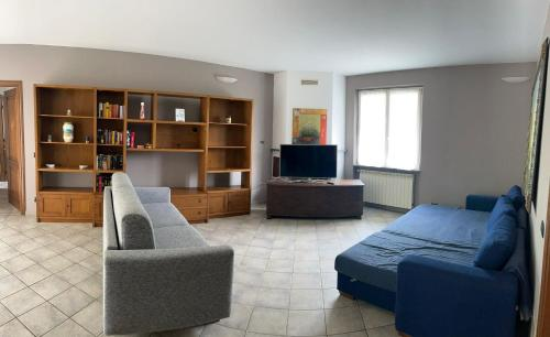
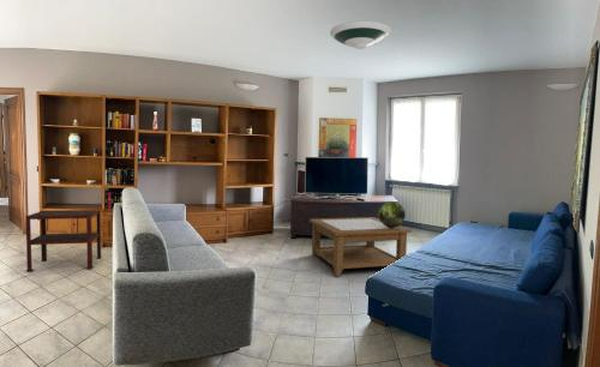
+ coffee table (355, 241)
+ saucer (360, 40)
+ side table (66, 239)
+ decorative sphere (391, 213)
